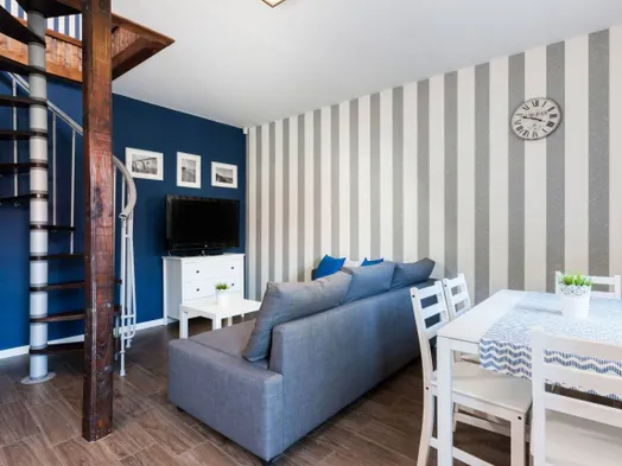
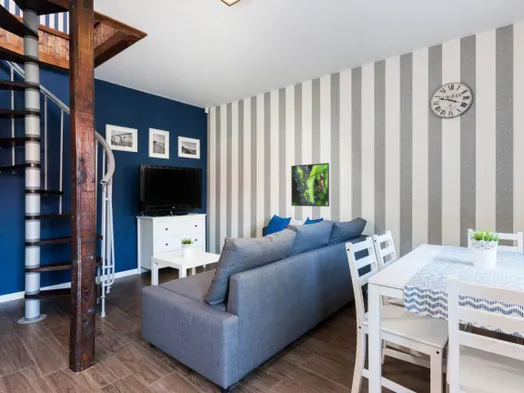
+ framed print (309, 185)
